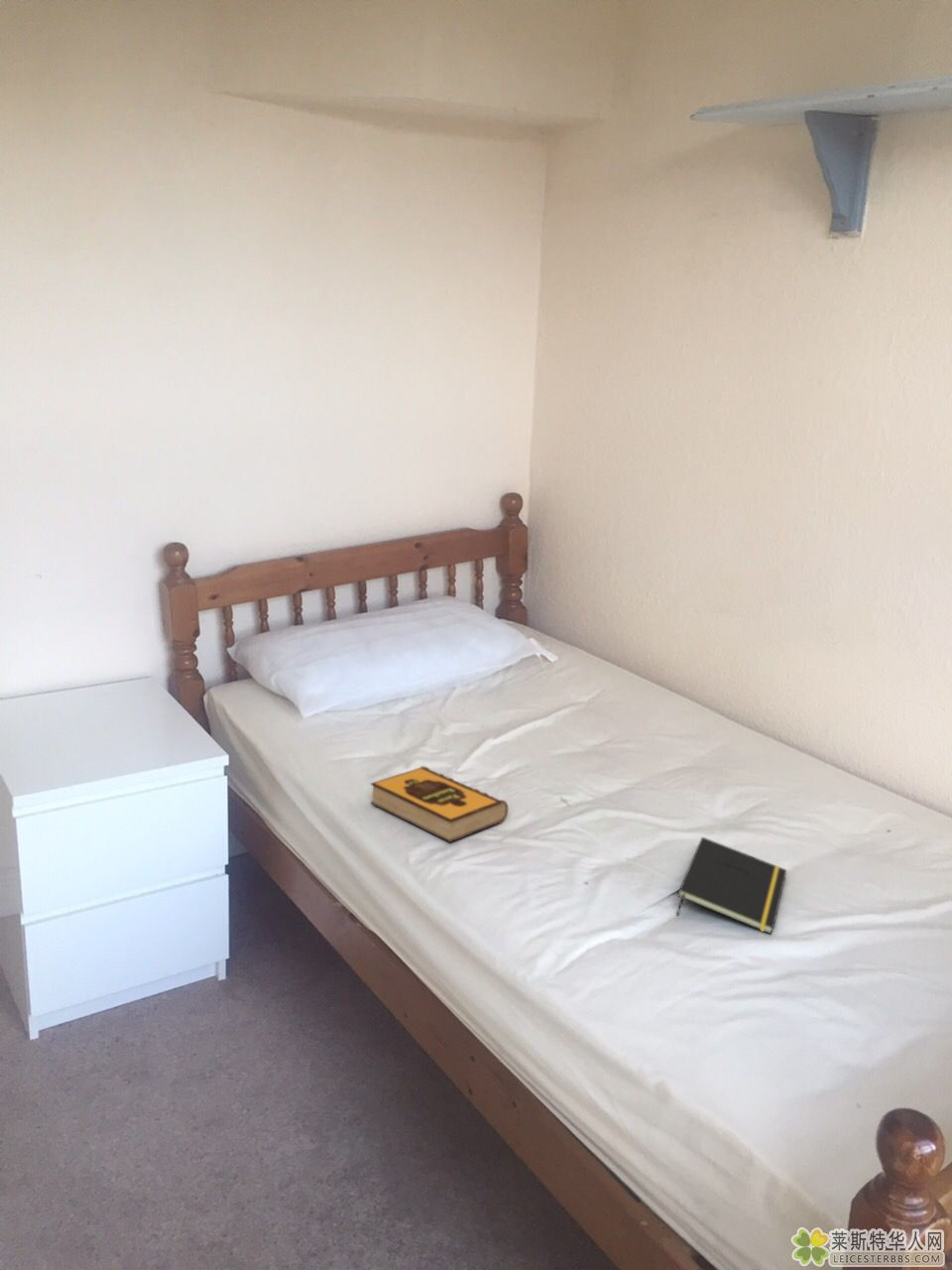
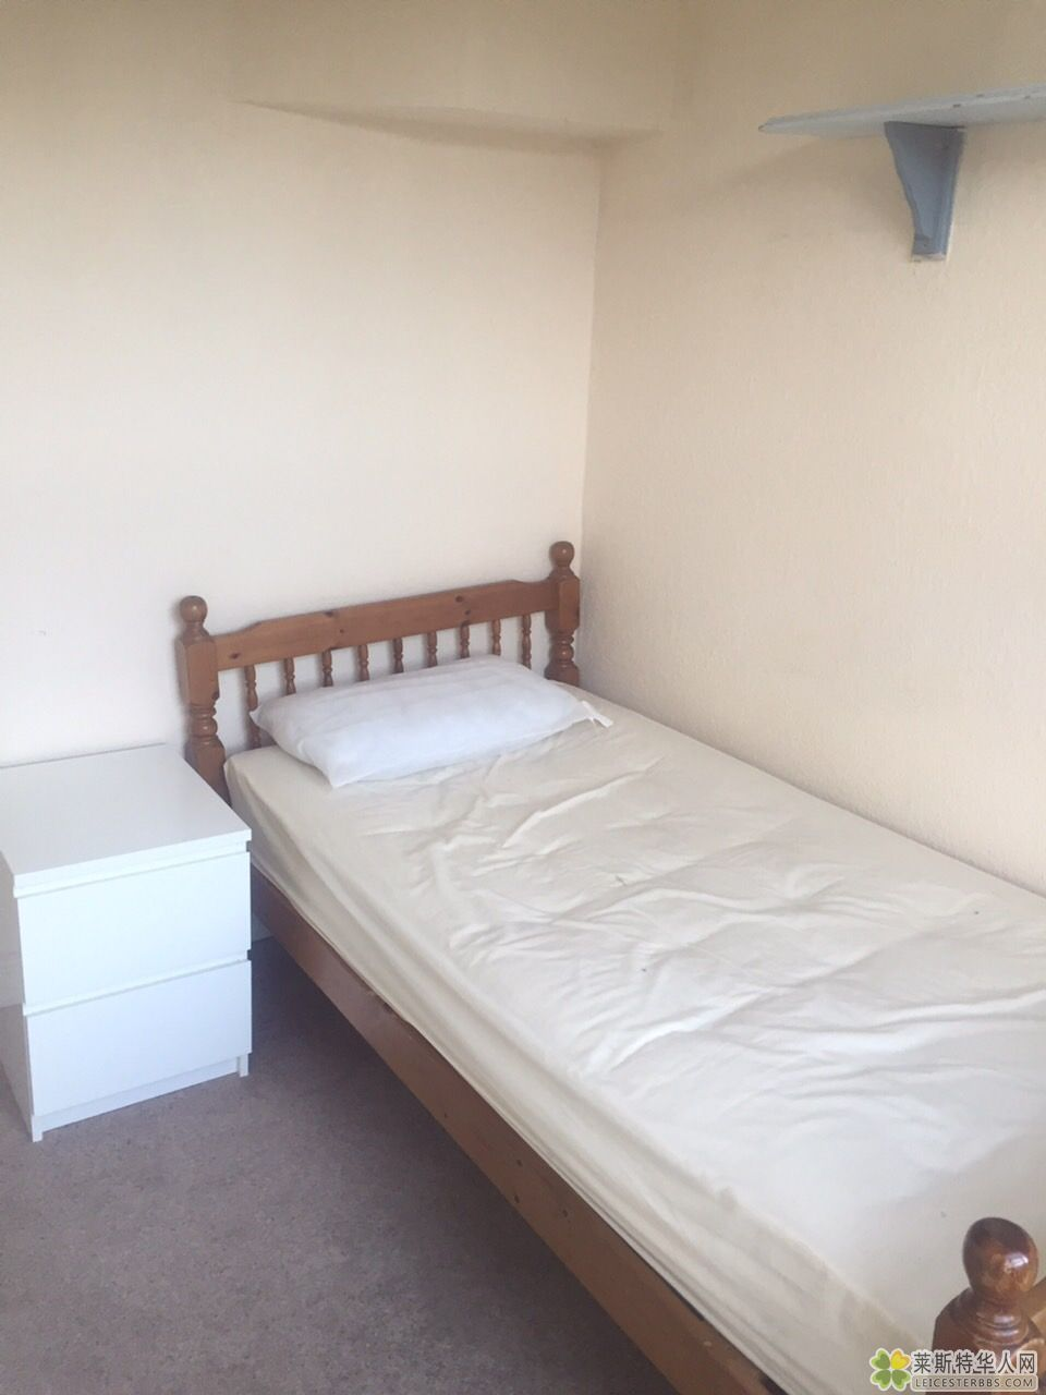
- hardback book (438, 801)
- notepad (734, 882)
